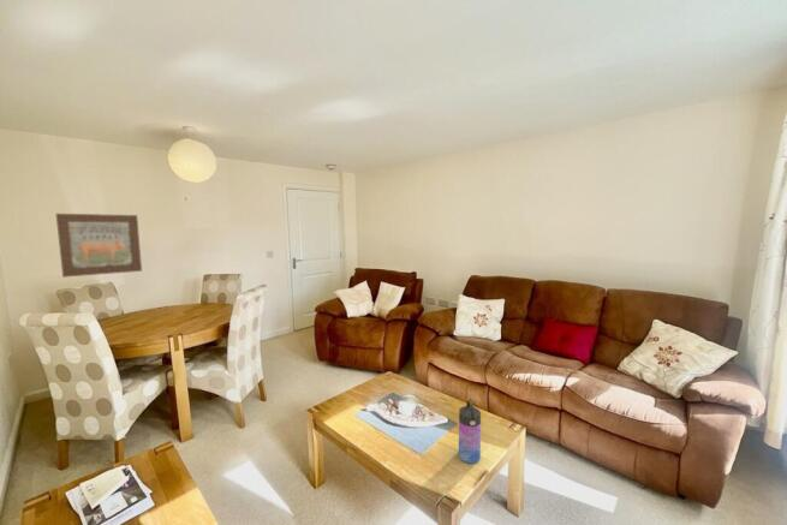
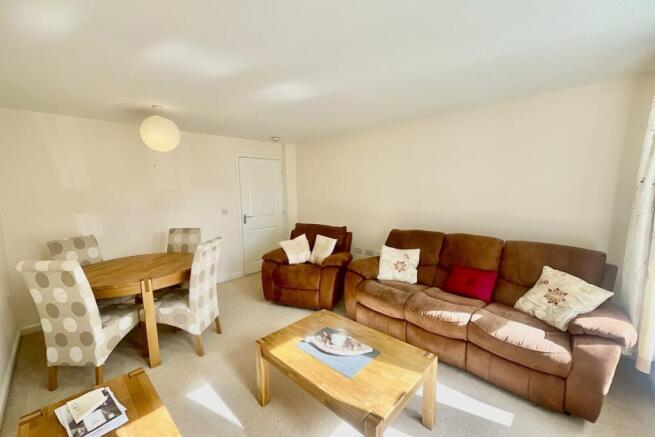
- wall art (101, 244)
- water bottle (469, 429)
